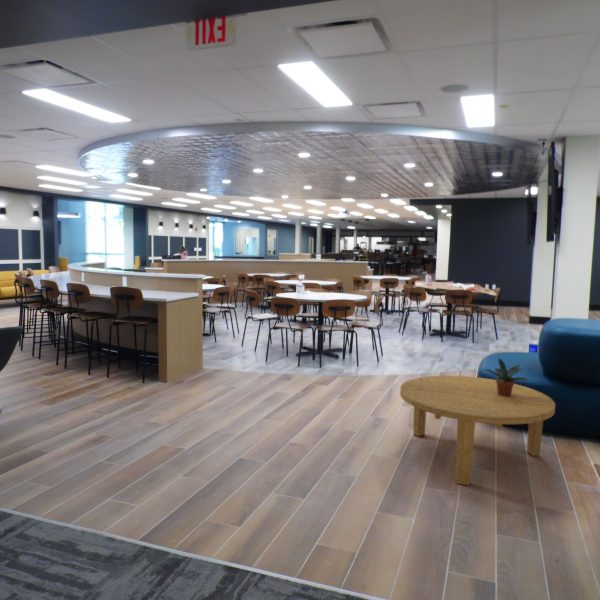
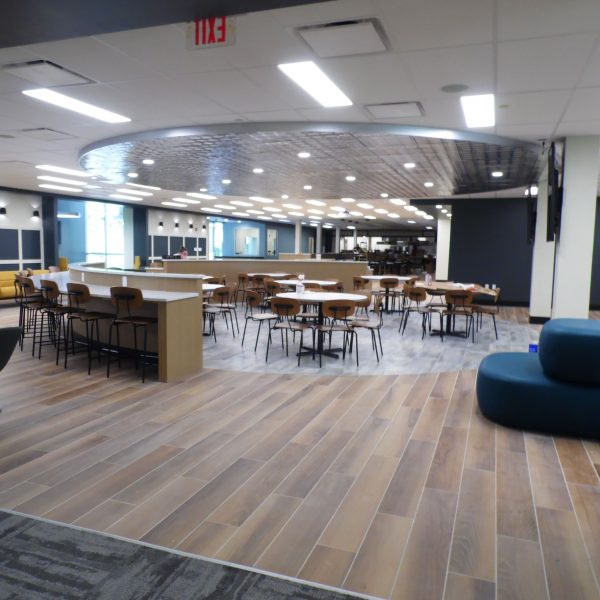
- potted plant (505, 377)
- coffee table (472, 424)
